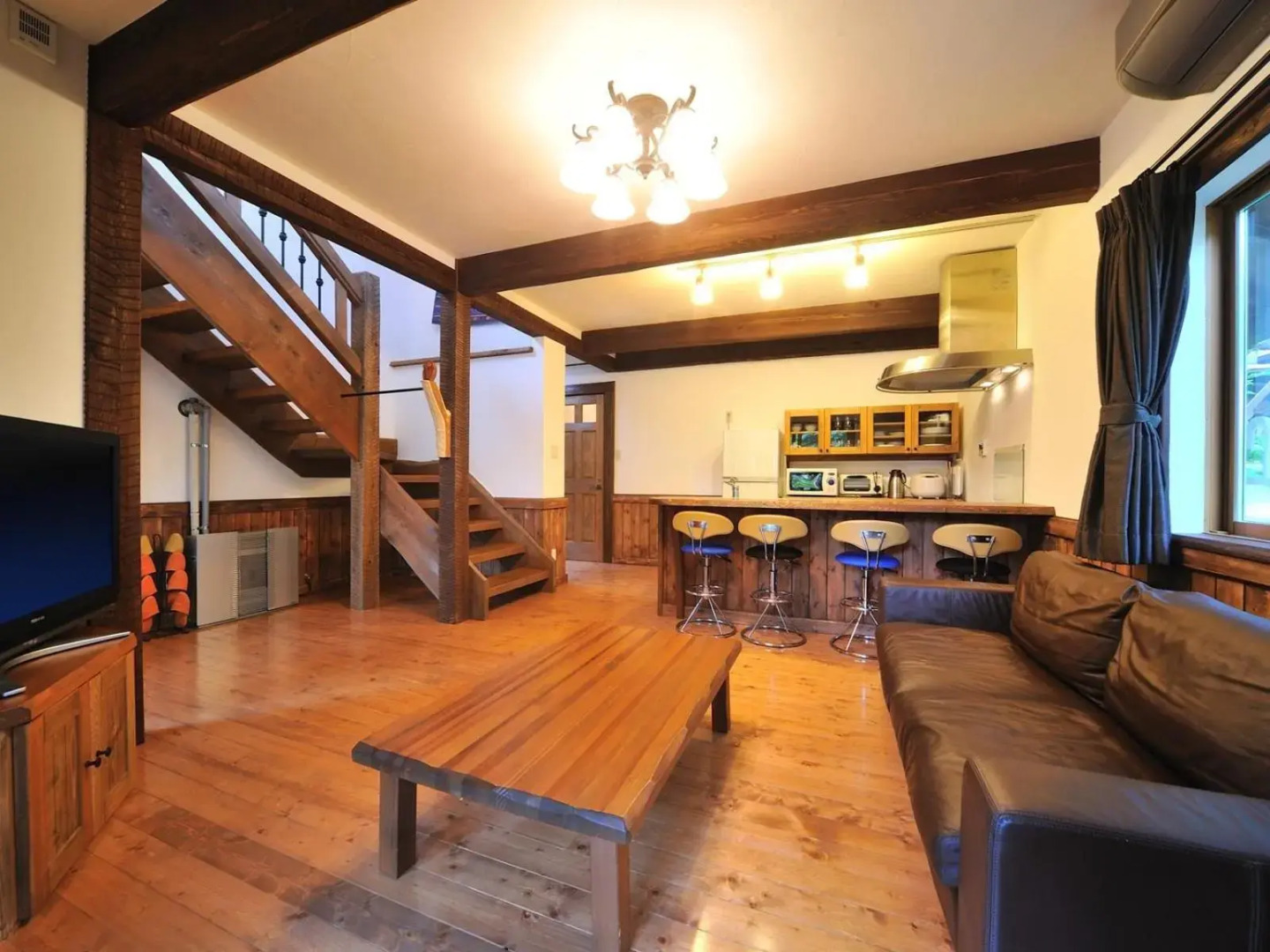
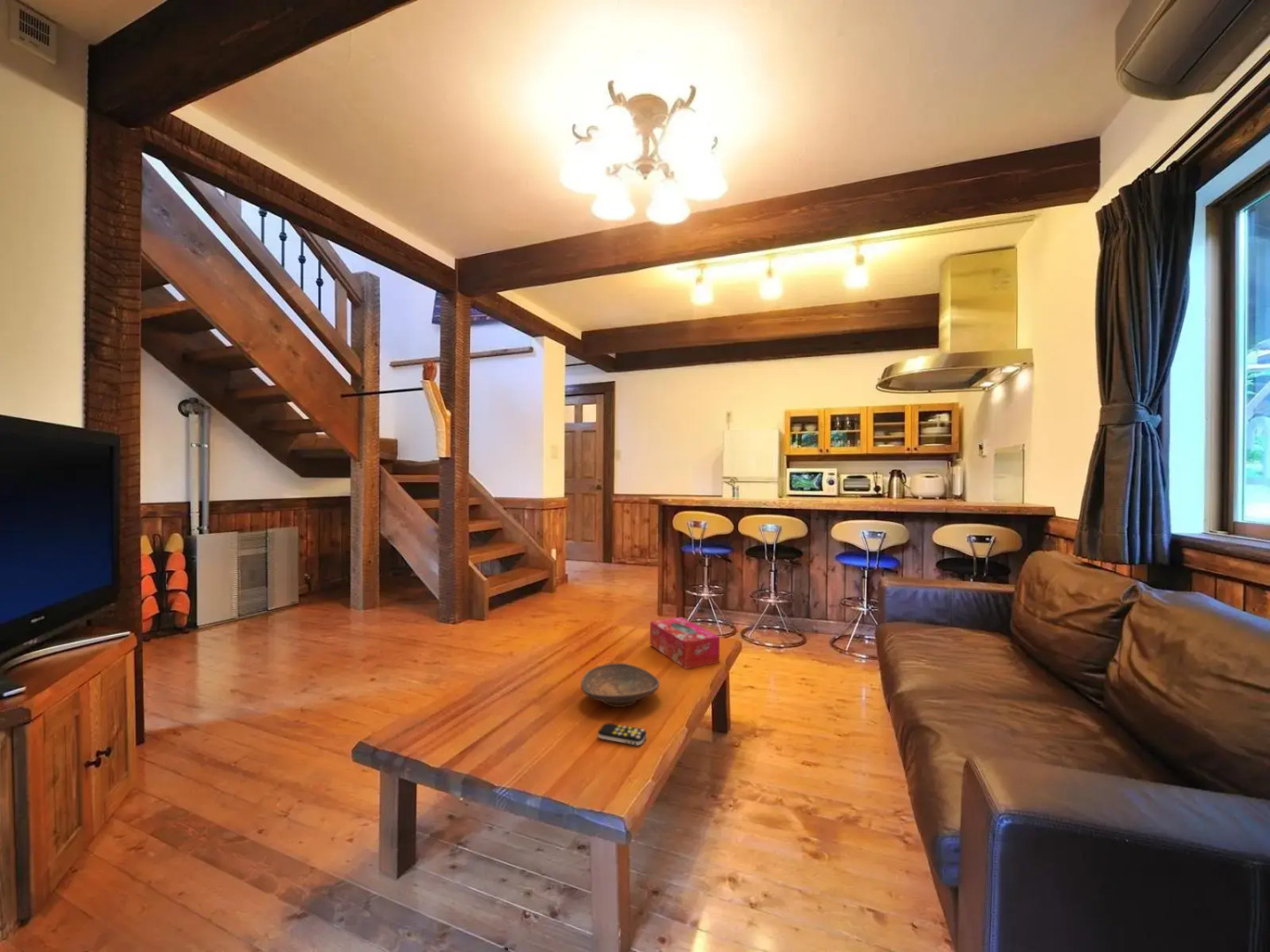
+ tissue box (683, 641)
+ remote control (622, 733)
+ decorative bowl (620, 688)
